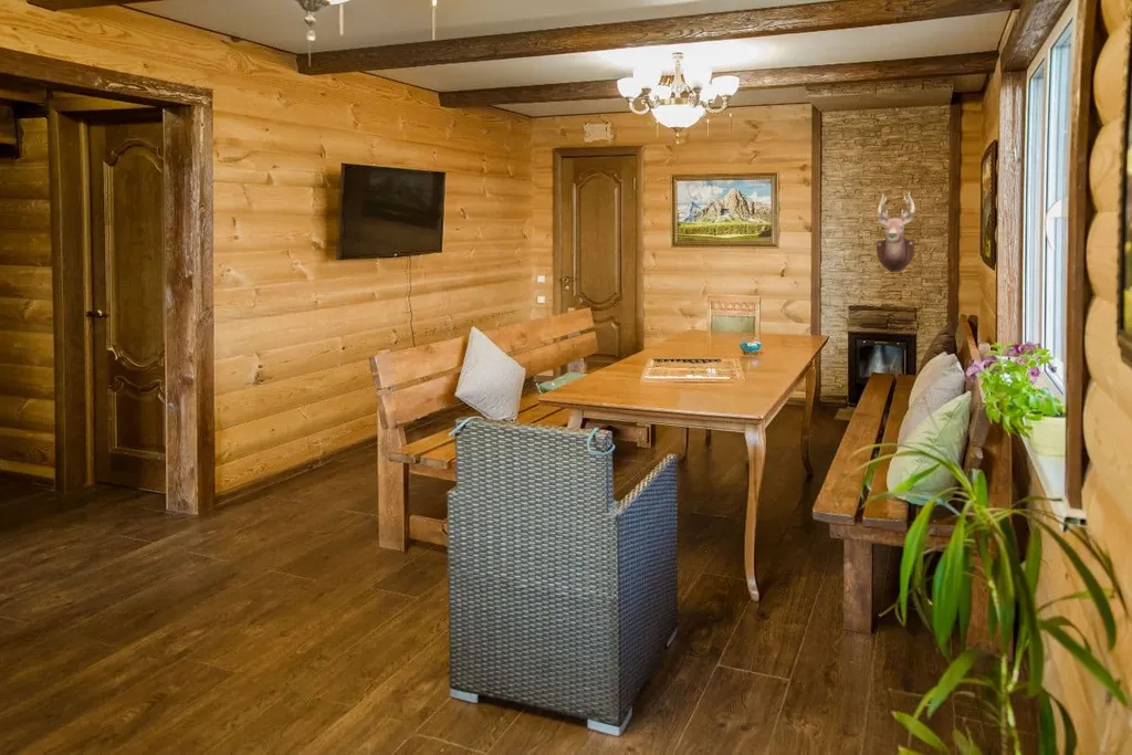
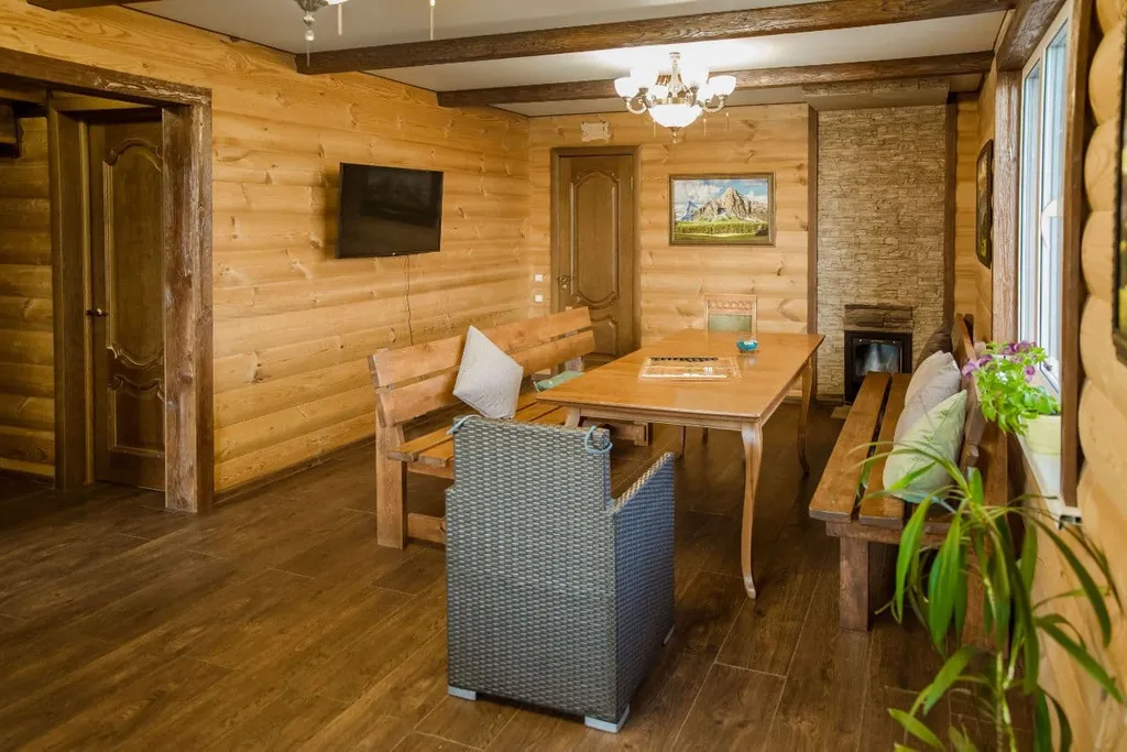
- mounted trophy (893, 231)
